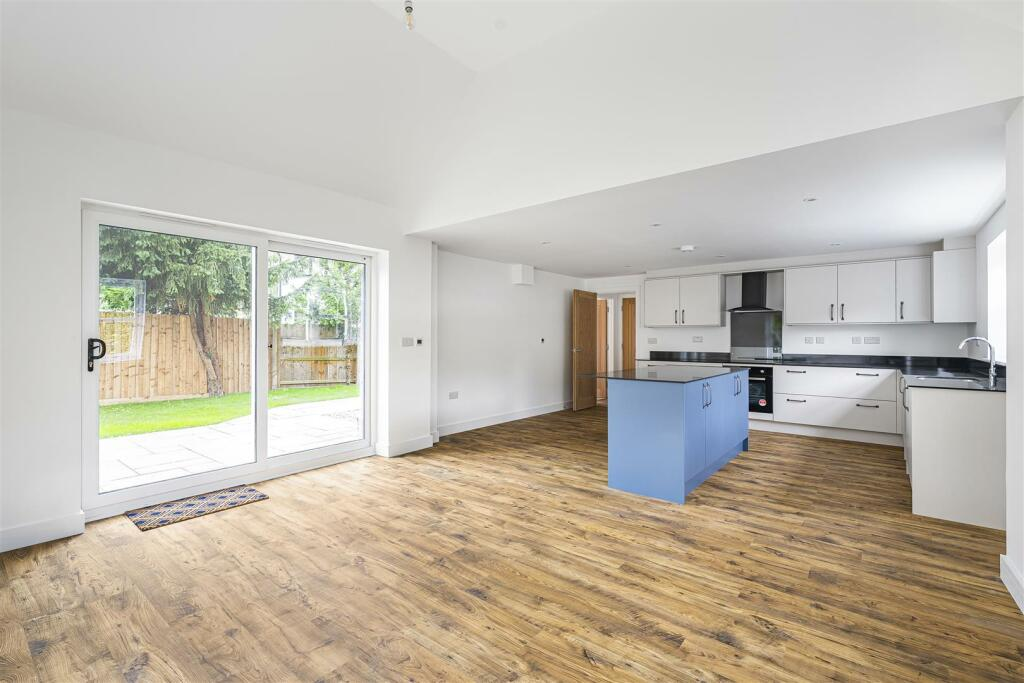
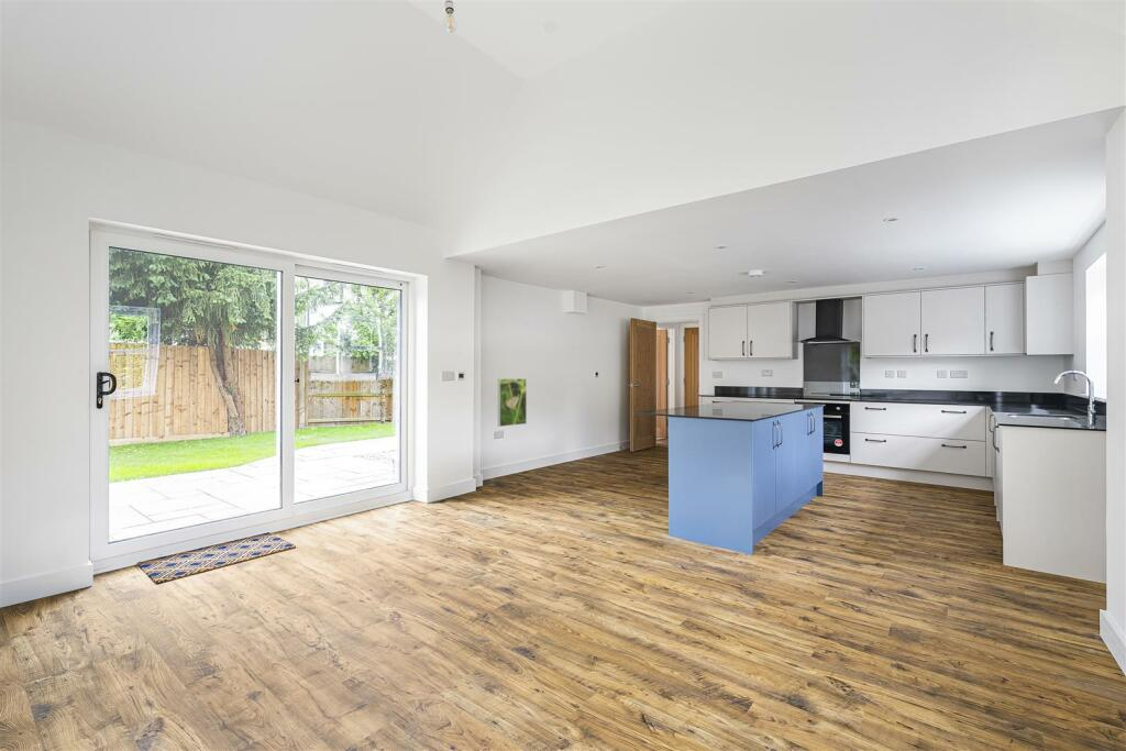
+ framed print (512, 401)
